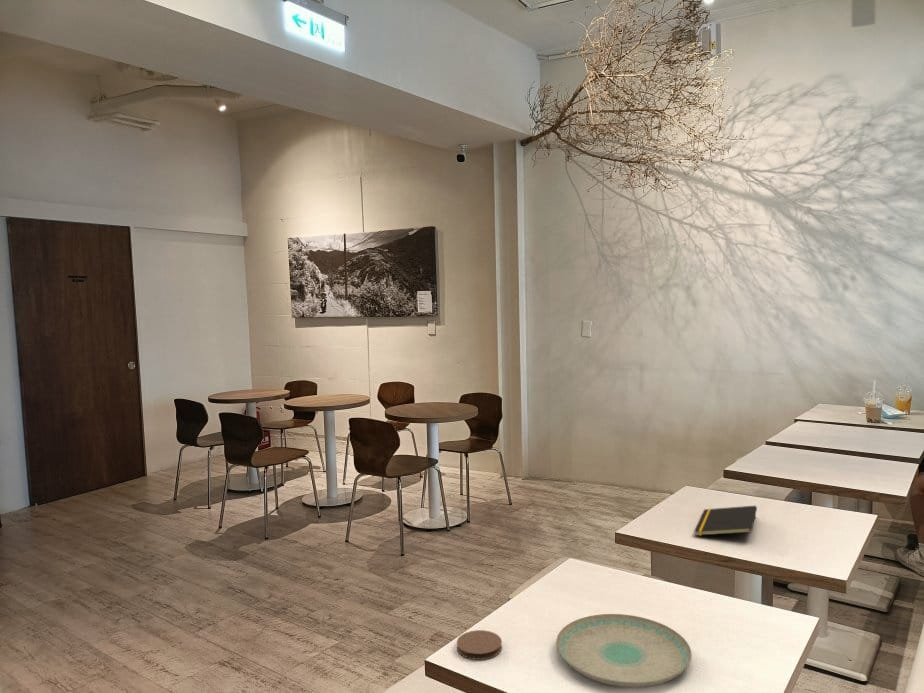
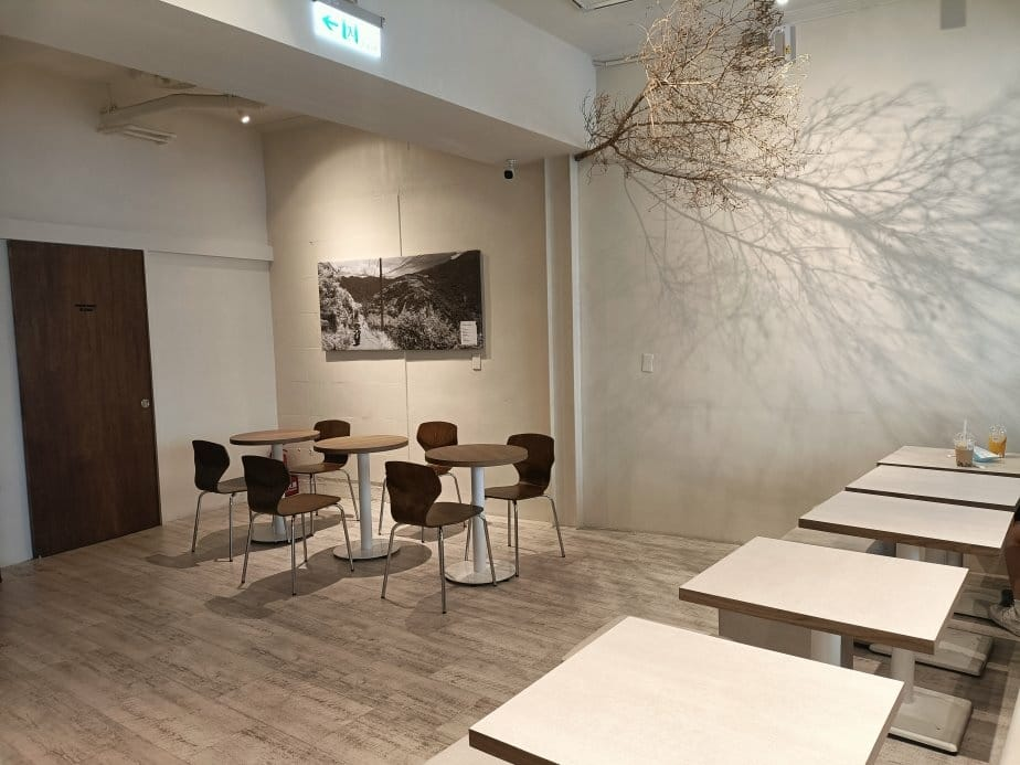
- plate (622, 649)
- notepad (726, 520)
- coaster (479, 644)
